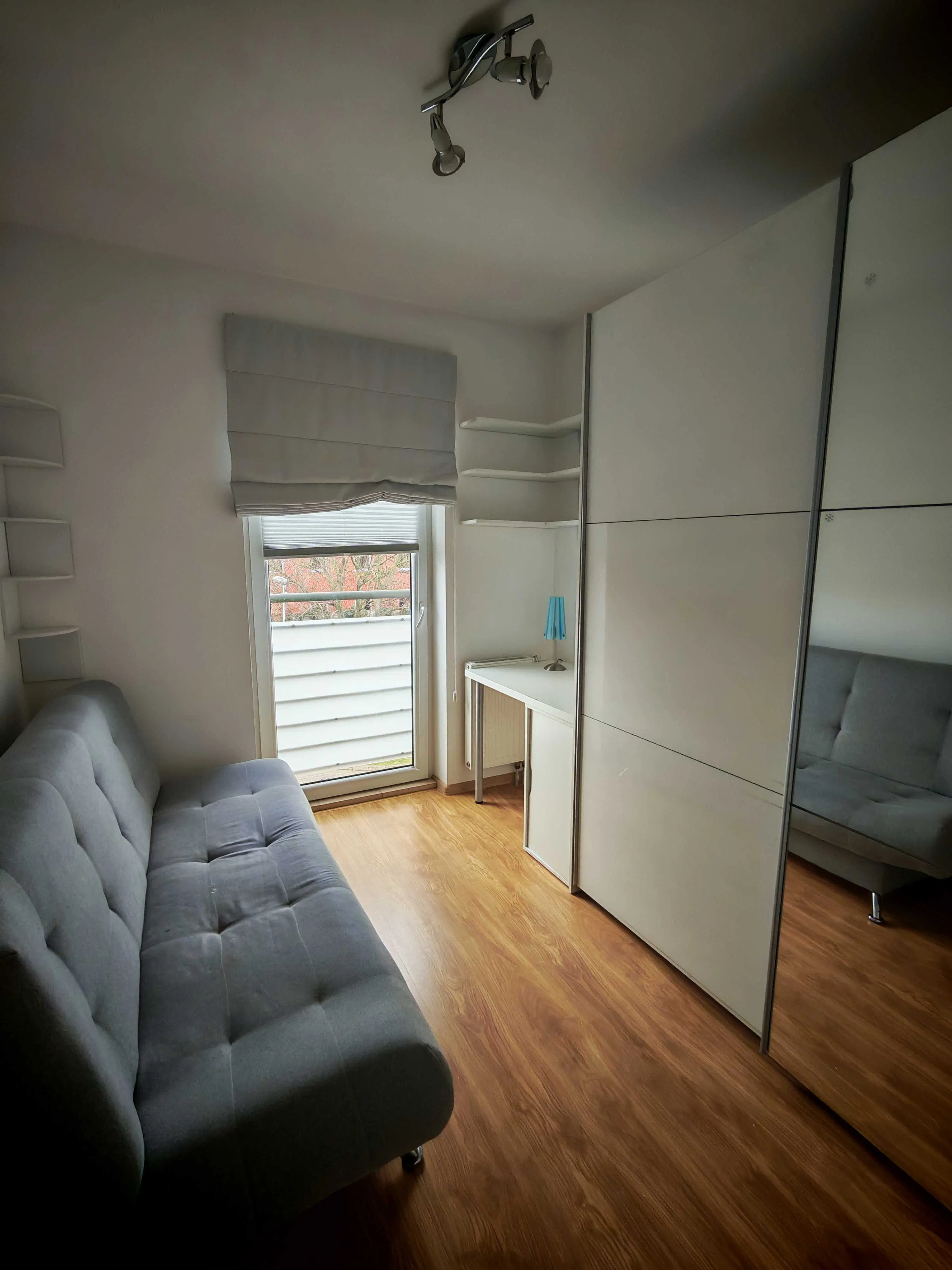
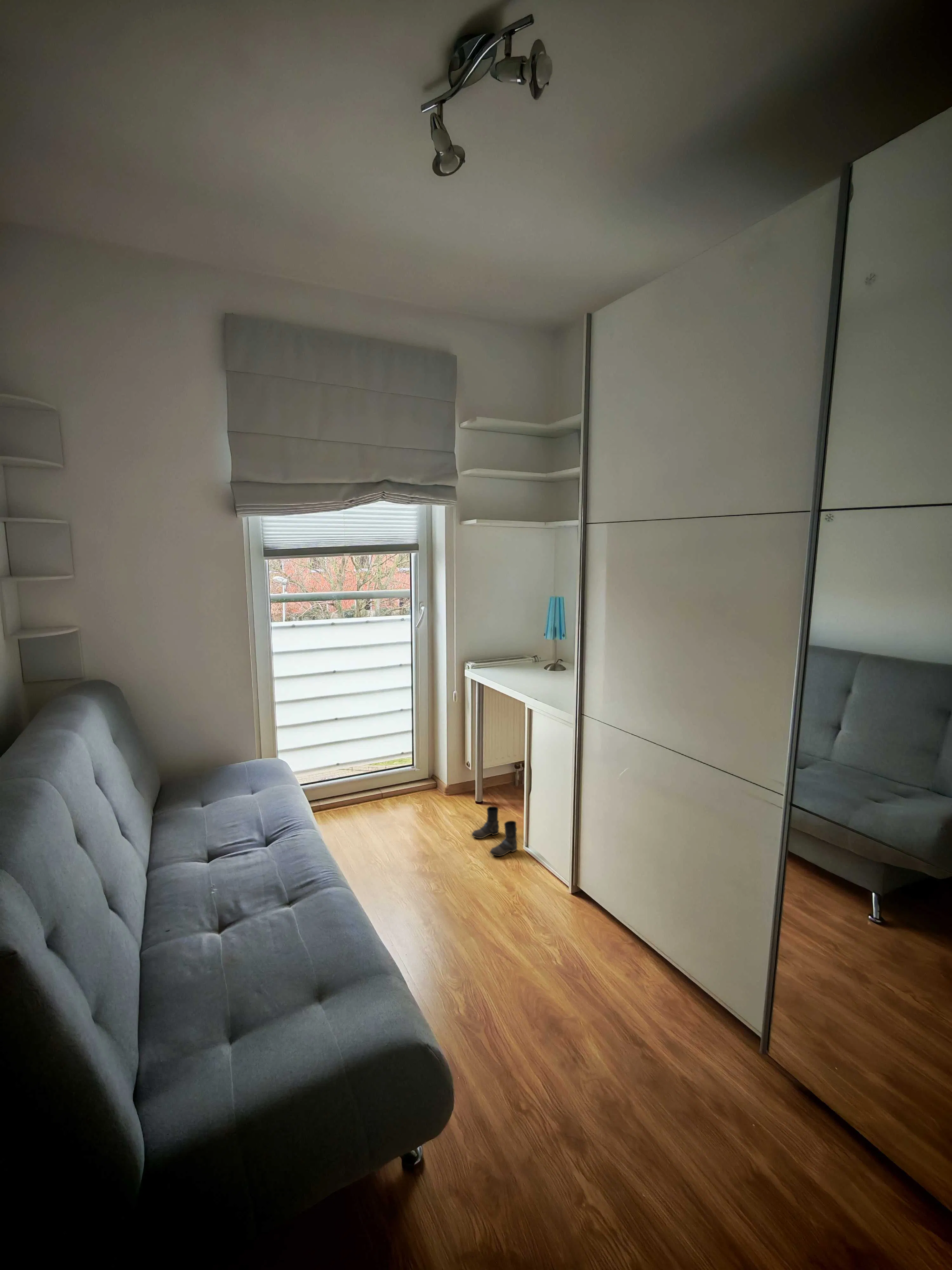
+ boots (494, 830)
